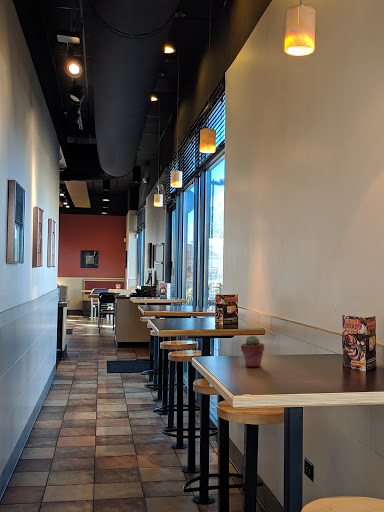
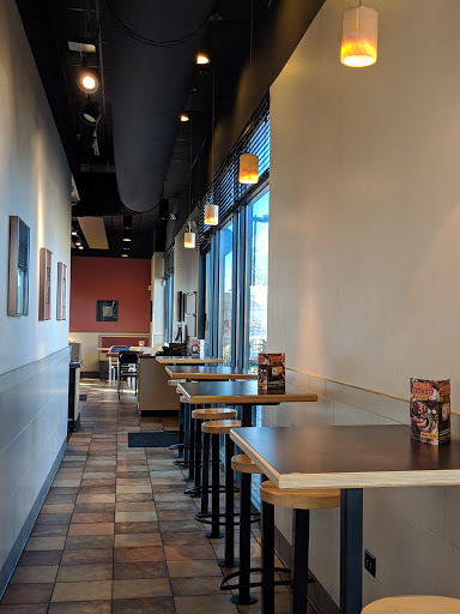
- potted succulent (252, 350)
